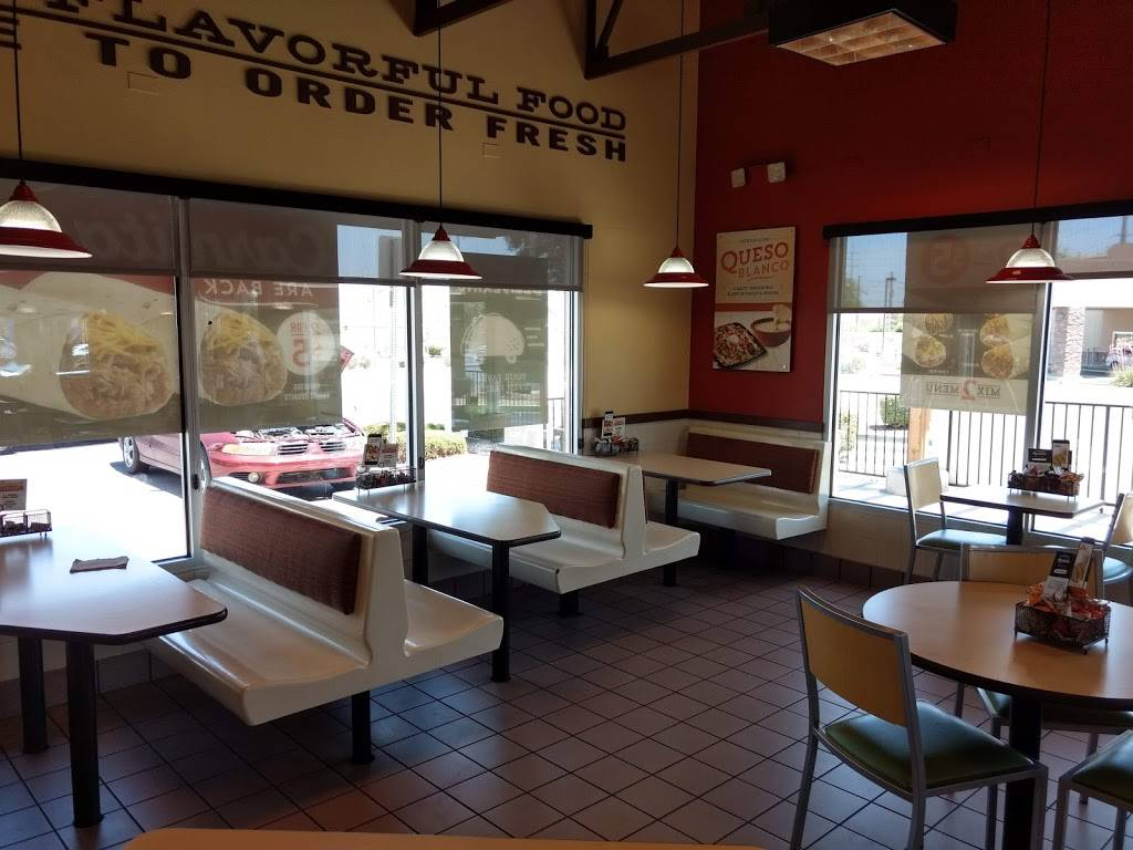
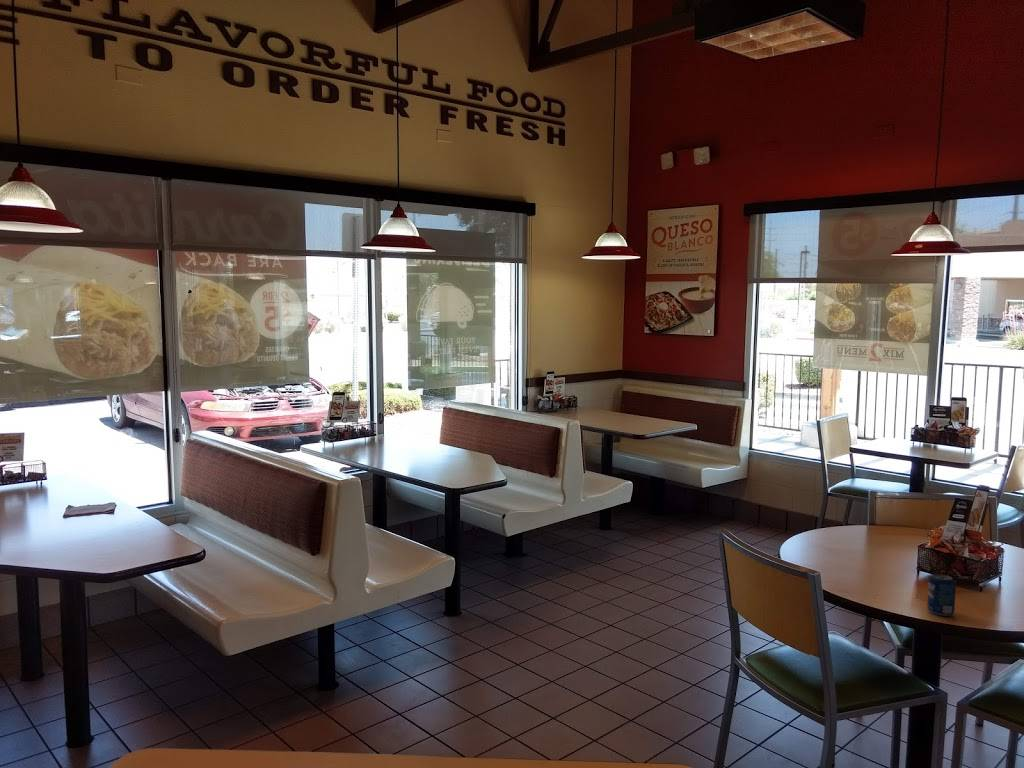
+ beverage can (941, 594)
